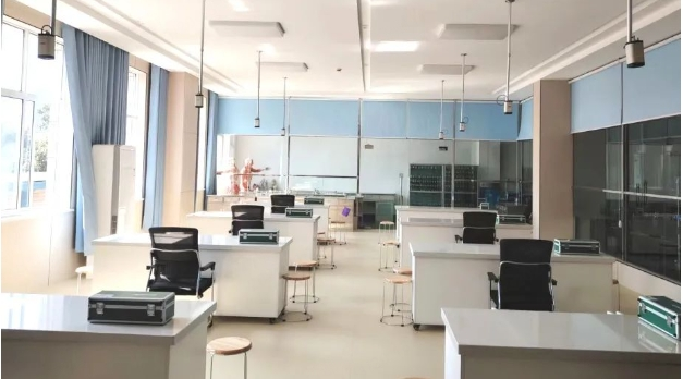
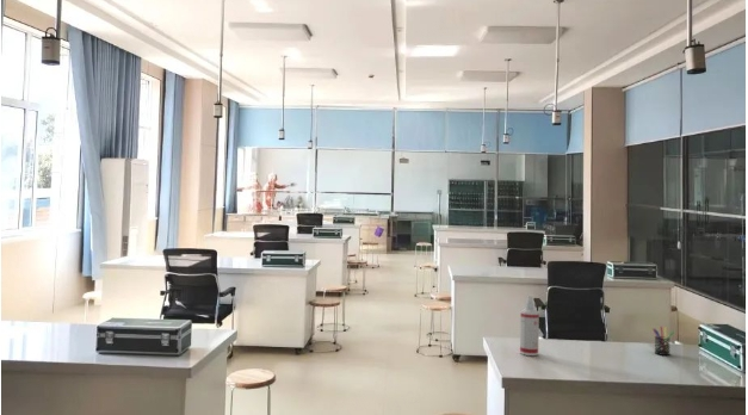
+ pen holder (663, 339)
+ spray bottle (528, 324)
